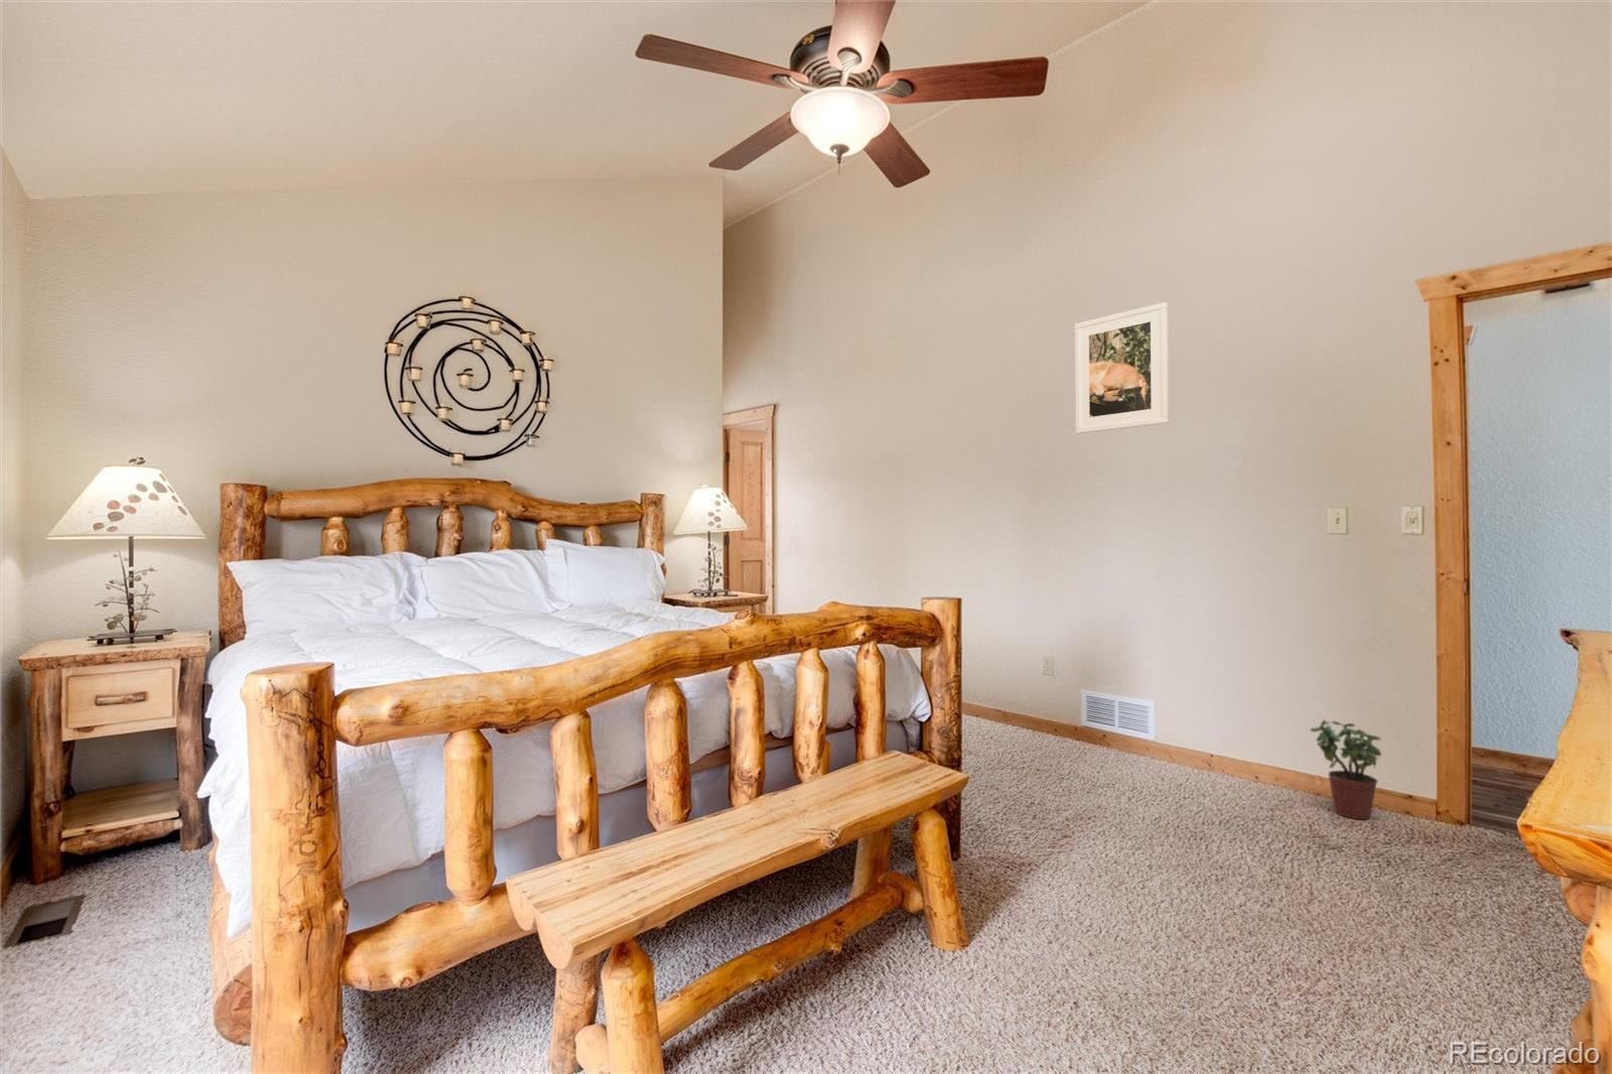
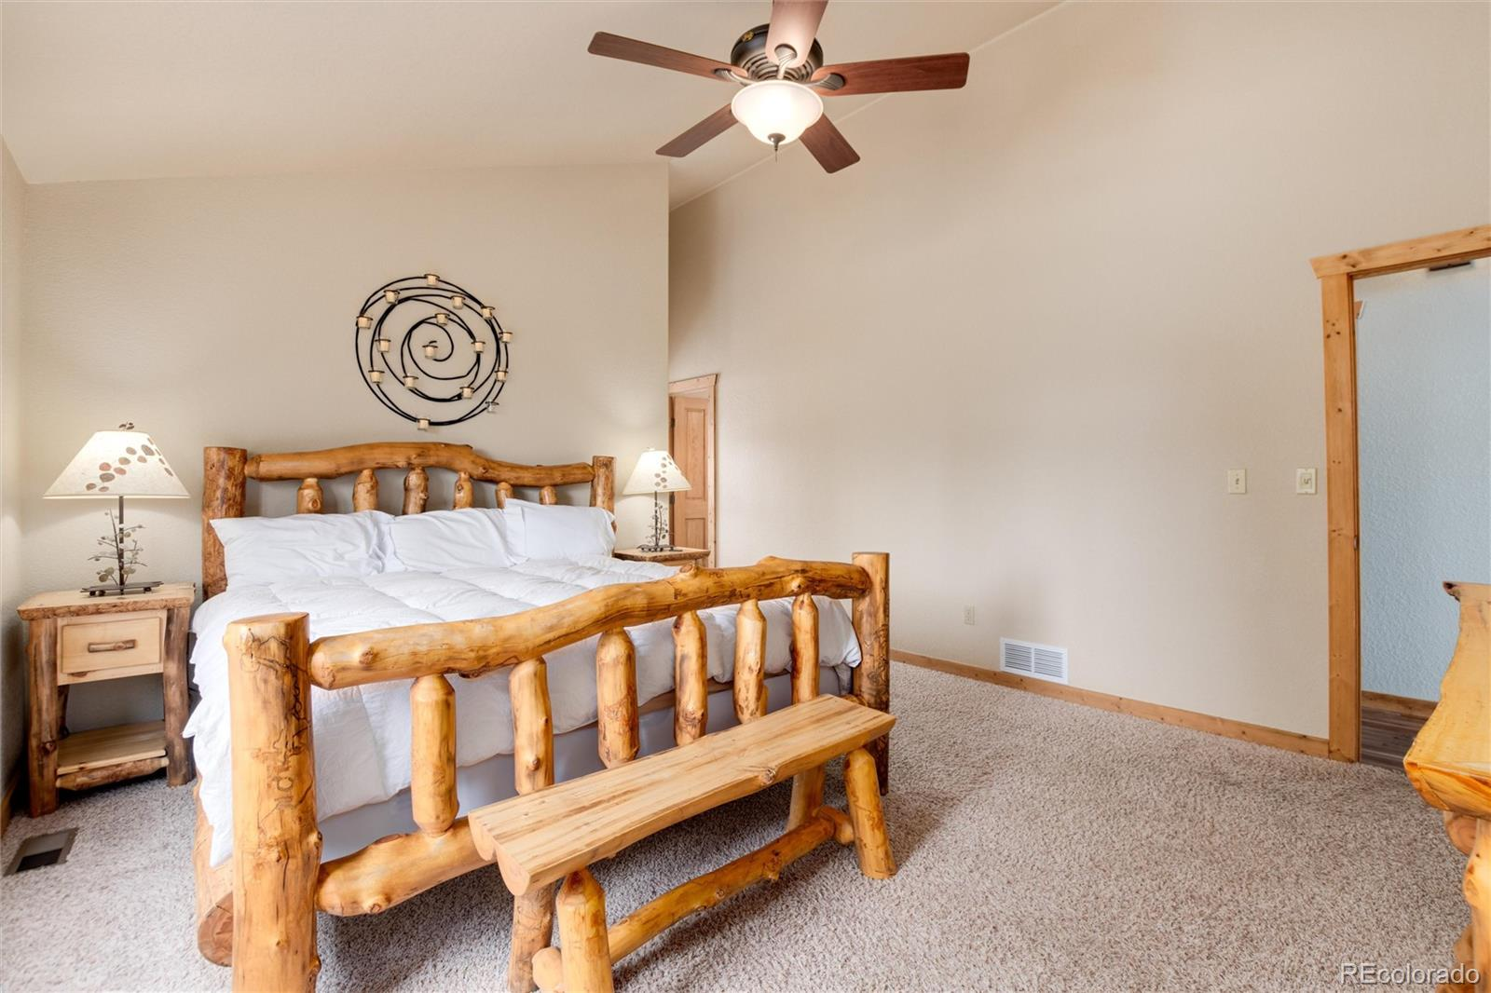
- potted plant (1348, 766)
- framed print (1119, 370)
